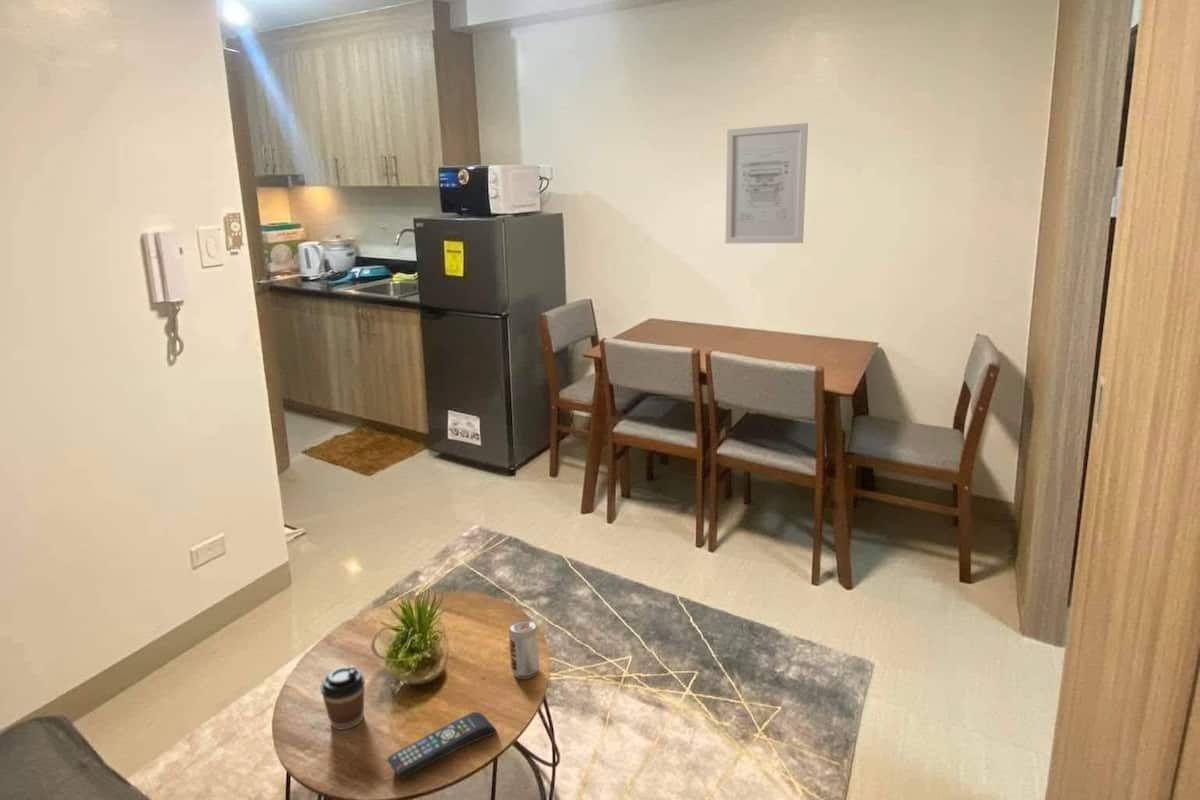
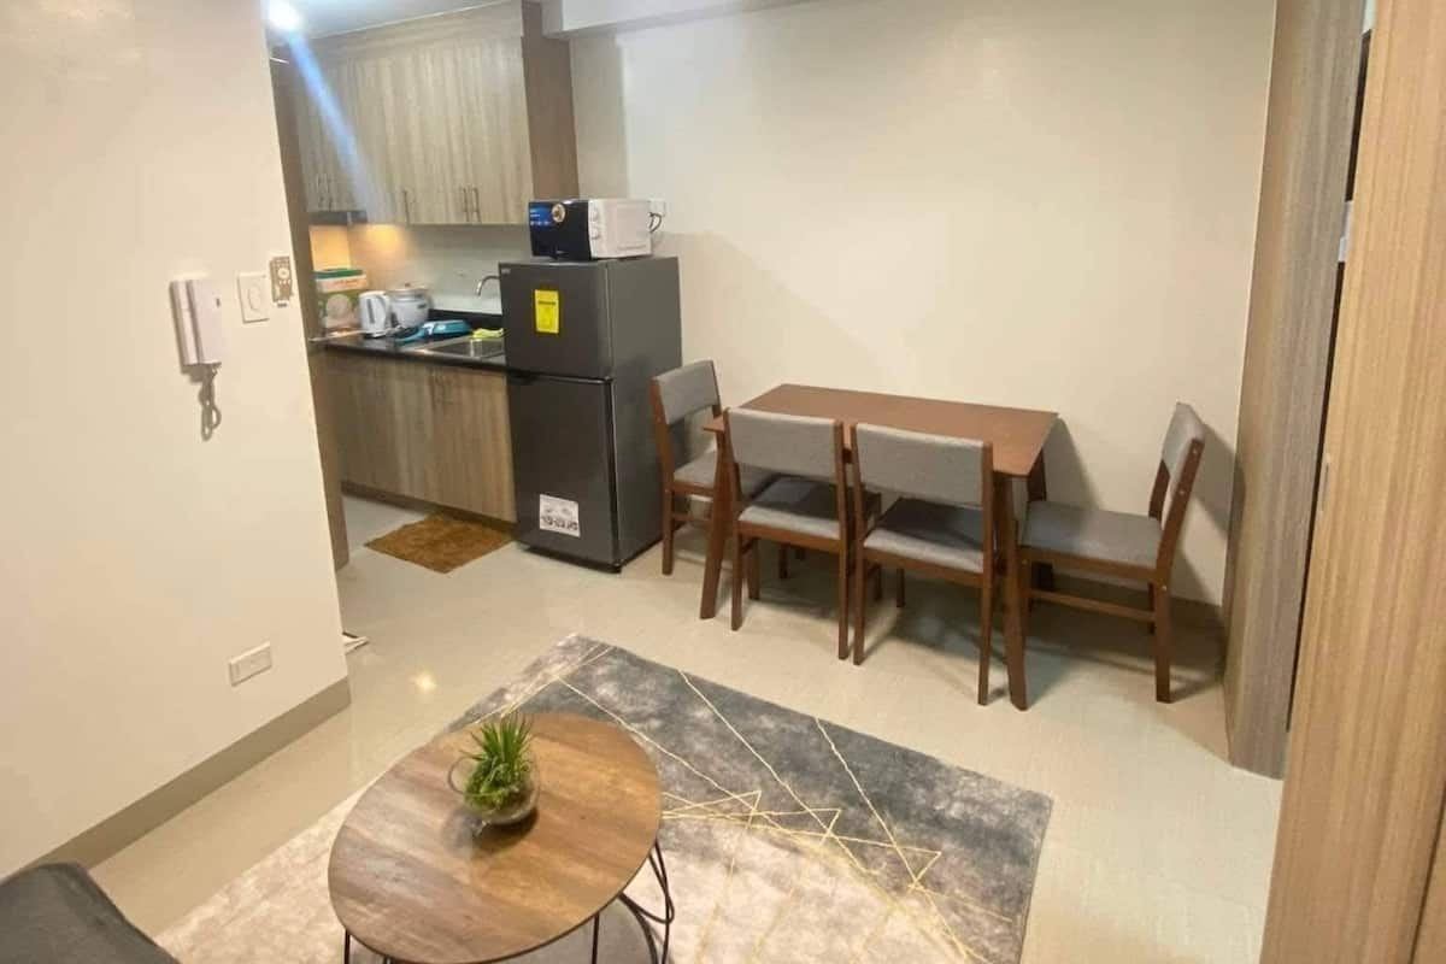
- remote control (443, 742)
- coffee cup (344, 695)
- beverage can (524, 649)
- wall art (764, 185)
